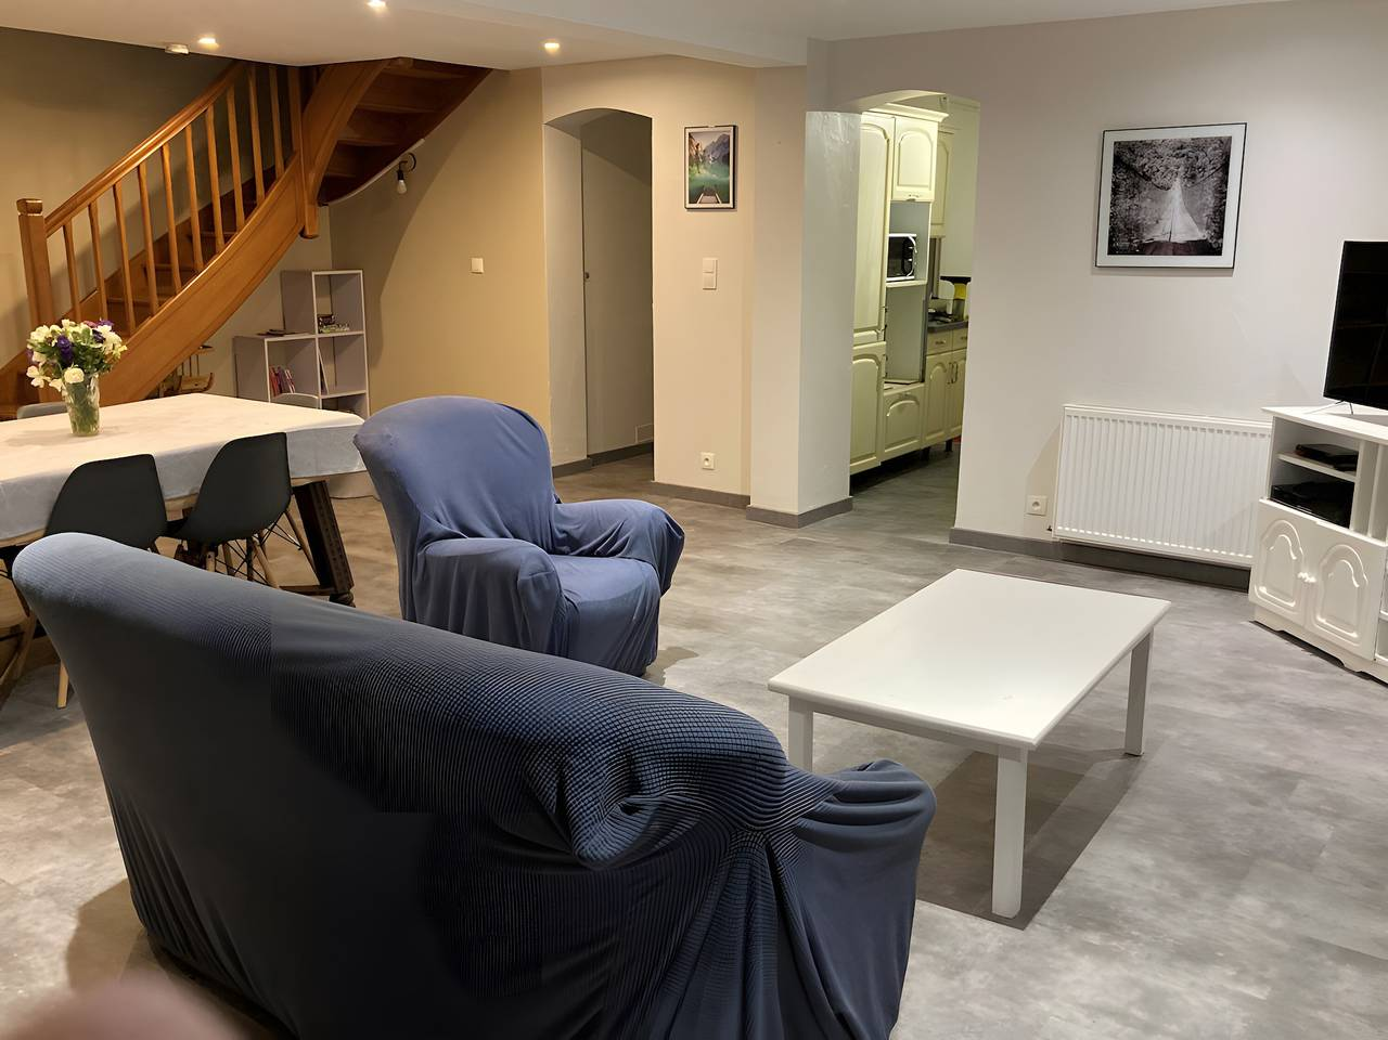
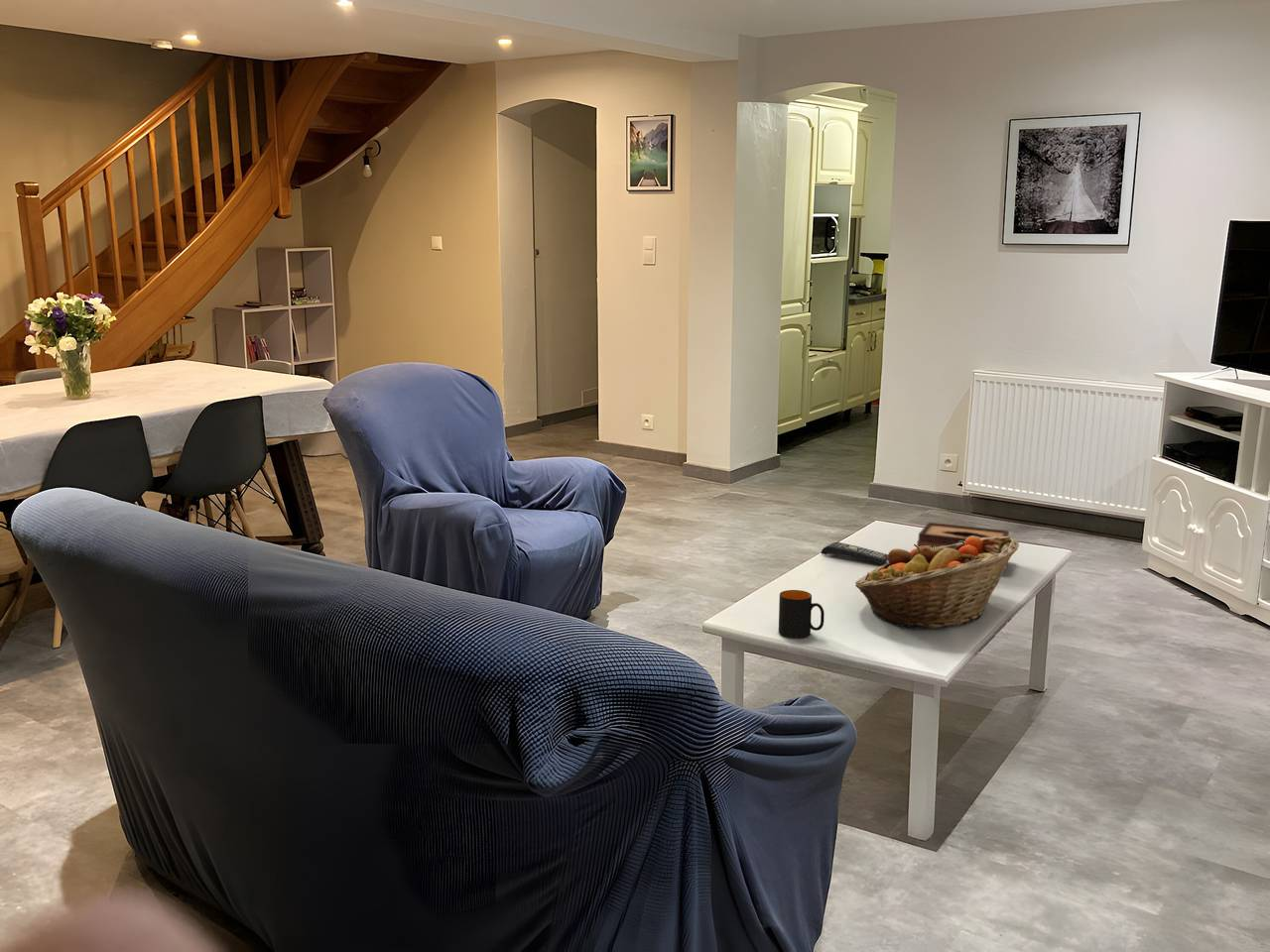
+ fruit basket (937, 575)
+ tissue box (961, 542)
+ remote control (855, 552)
+ mug (802, 615)
